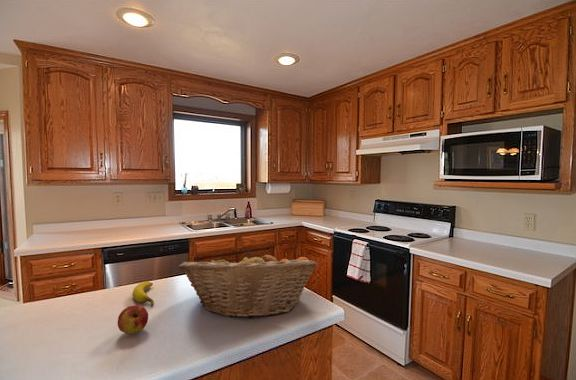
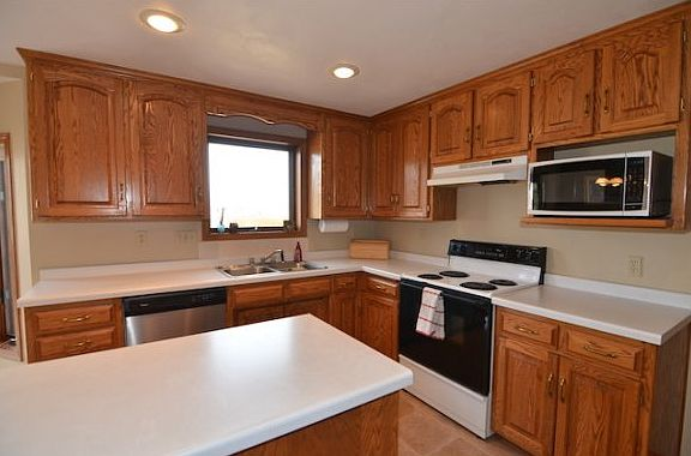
- banana (144, 291)
- apple (133, 319)
- fruit basket (249, 275)
